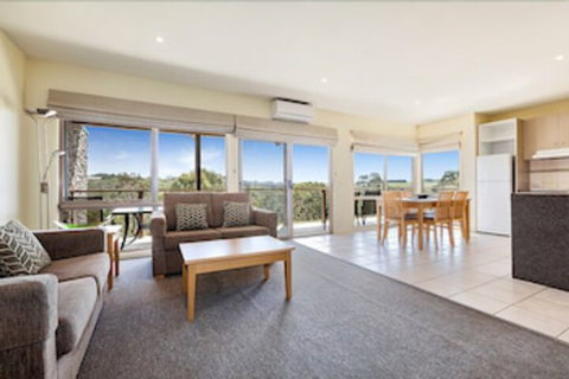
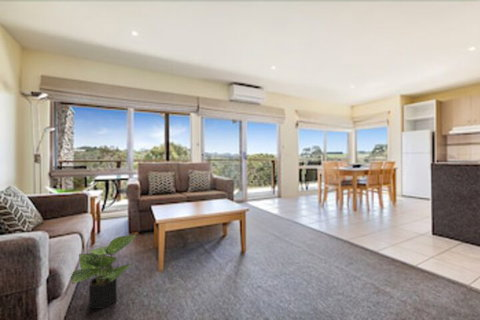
+ potted plant (107, 271)
